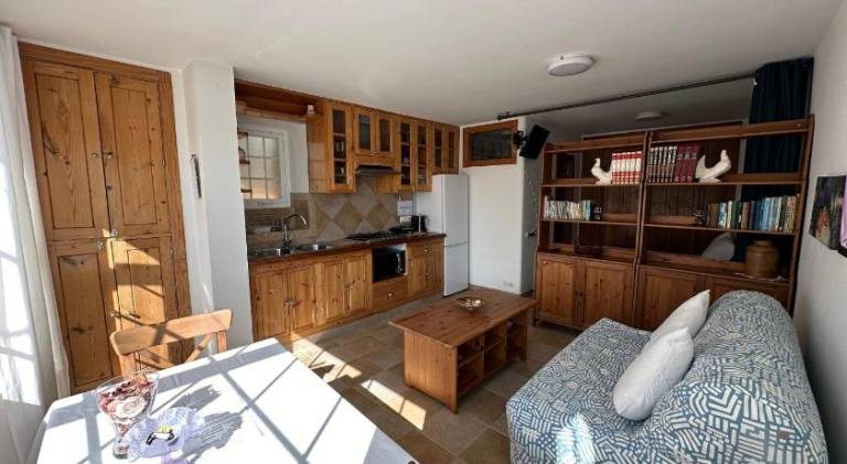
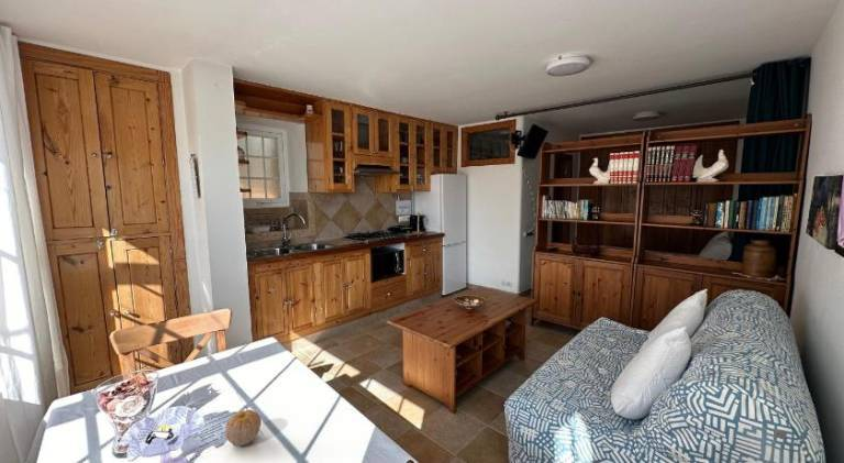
+ fruit (243, 427)
